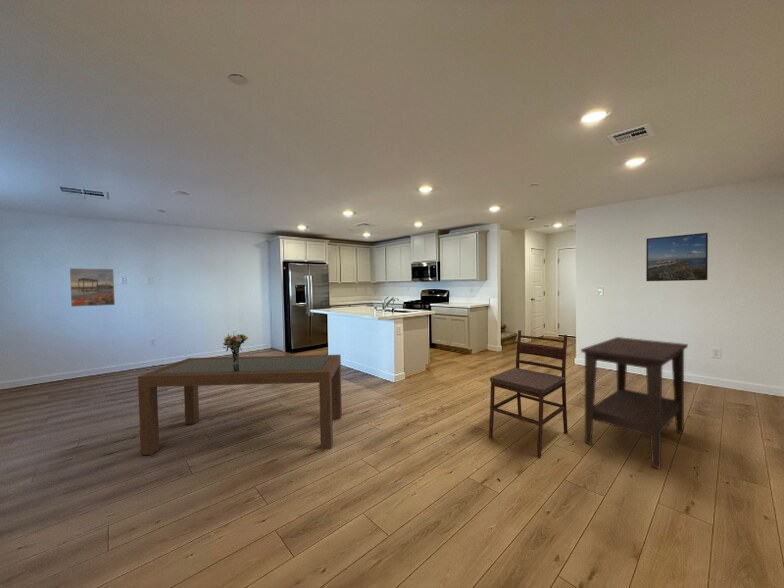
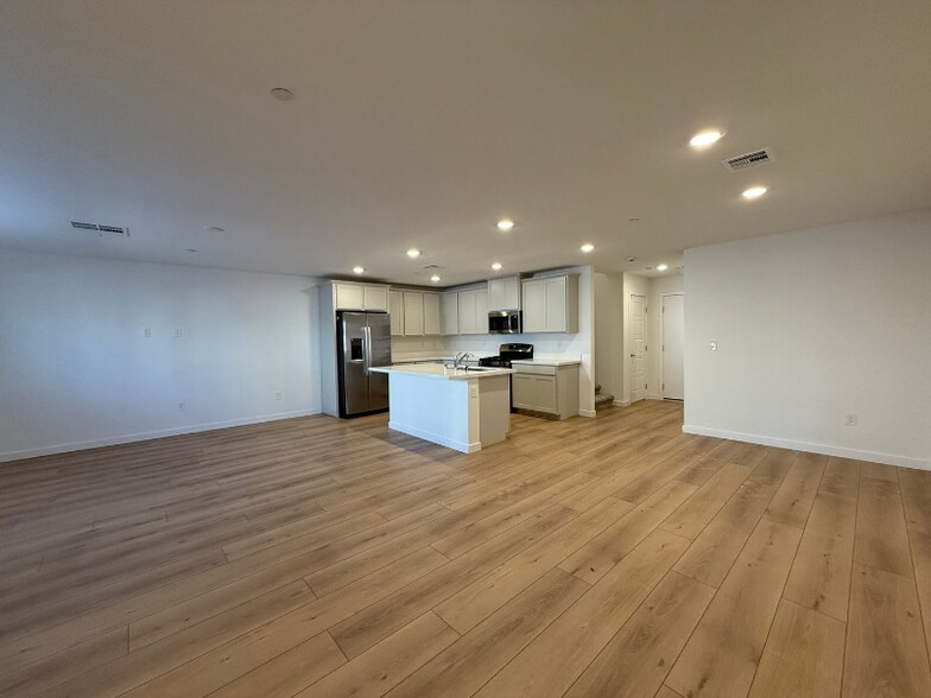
- dining chair (528, 385)
- dining table (248, 384)
- bouquet (234, 348)
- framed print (675, 258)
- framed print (93, 287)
- side table (635, 392)
